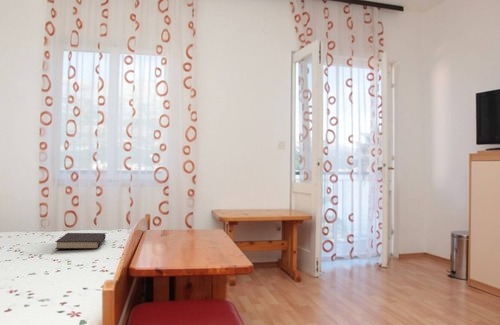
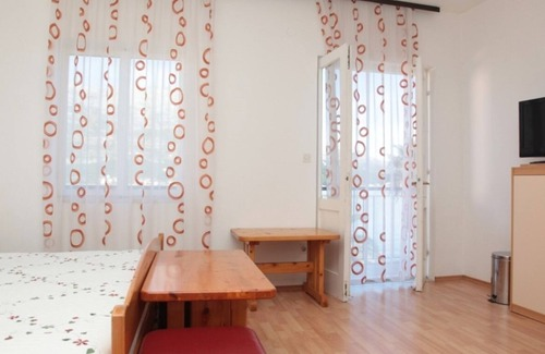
- book (82, 240)
